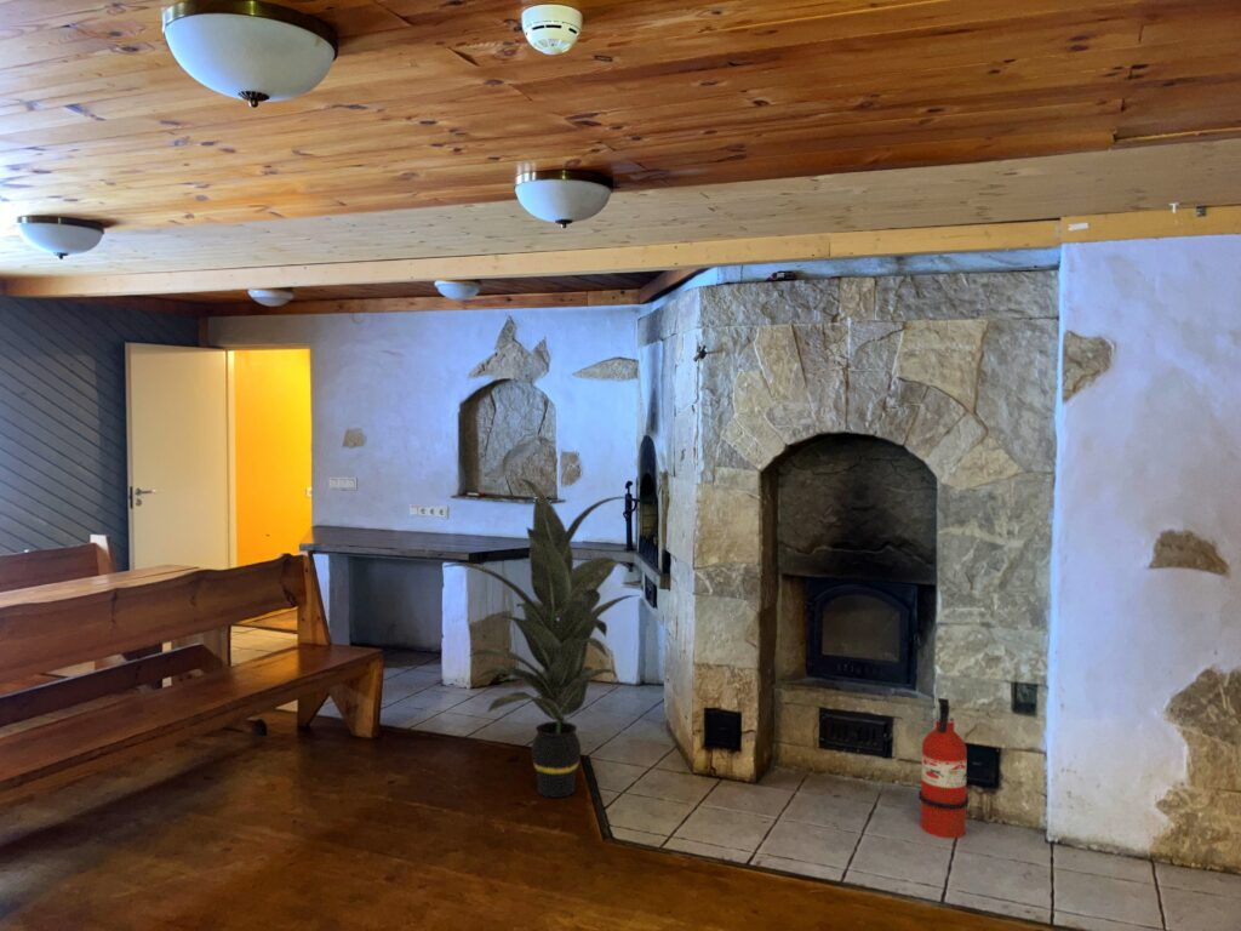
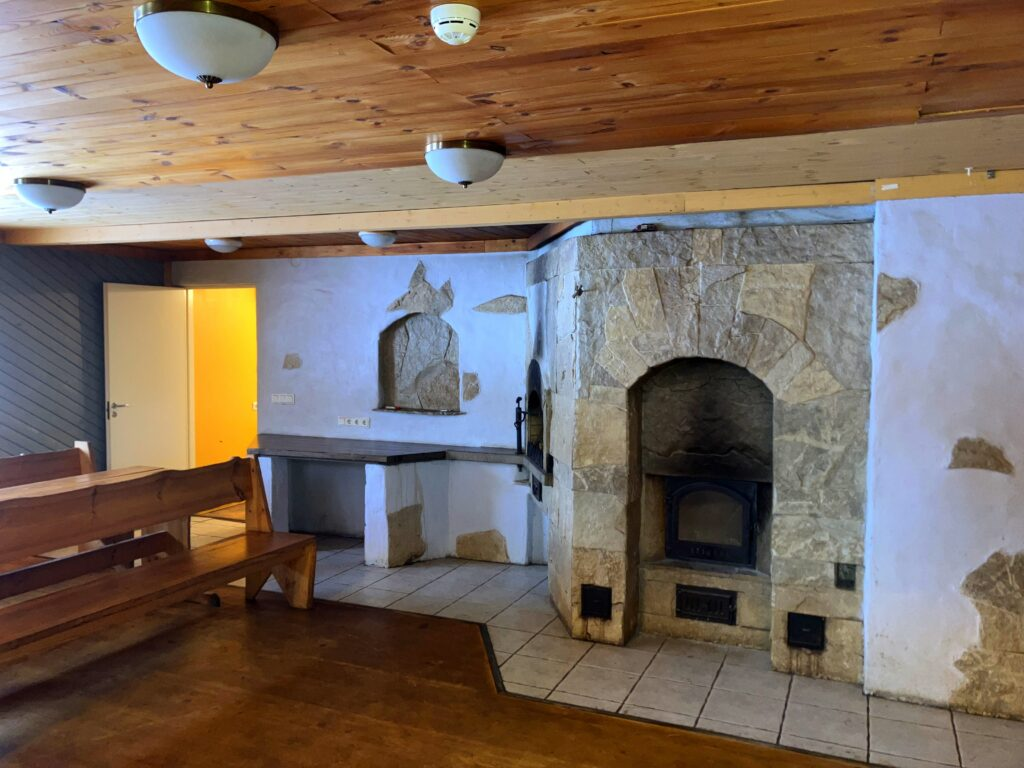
- indoor plant (550, 633)
- fire extinguisher (943, 762)
